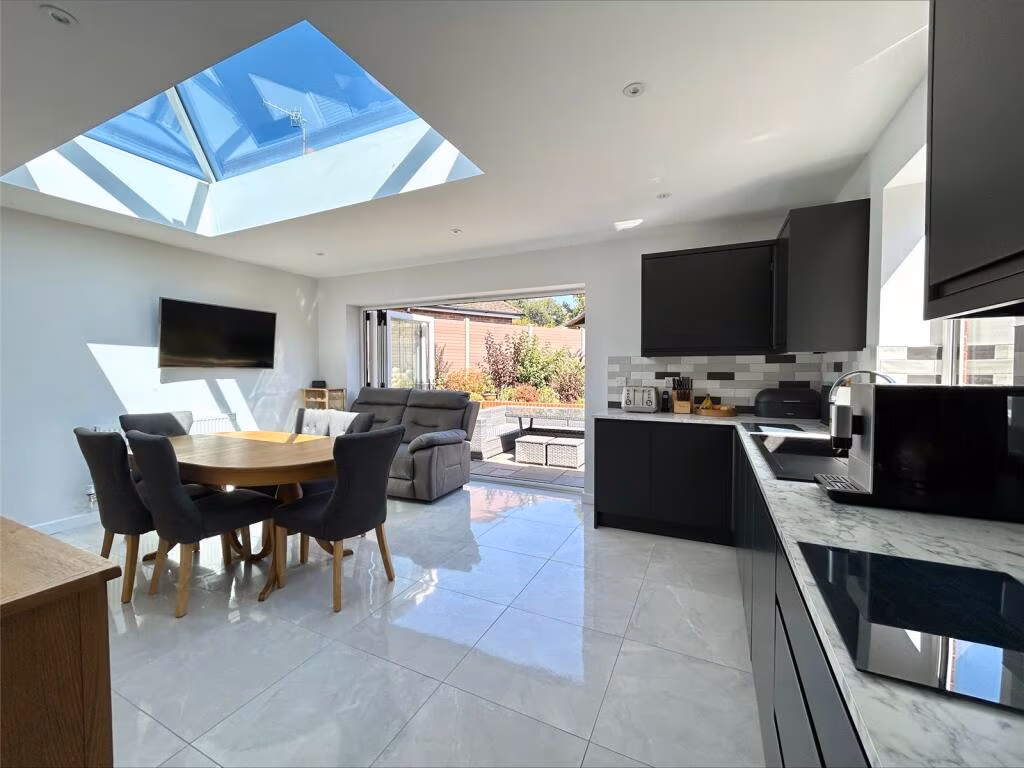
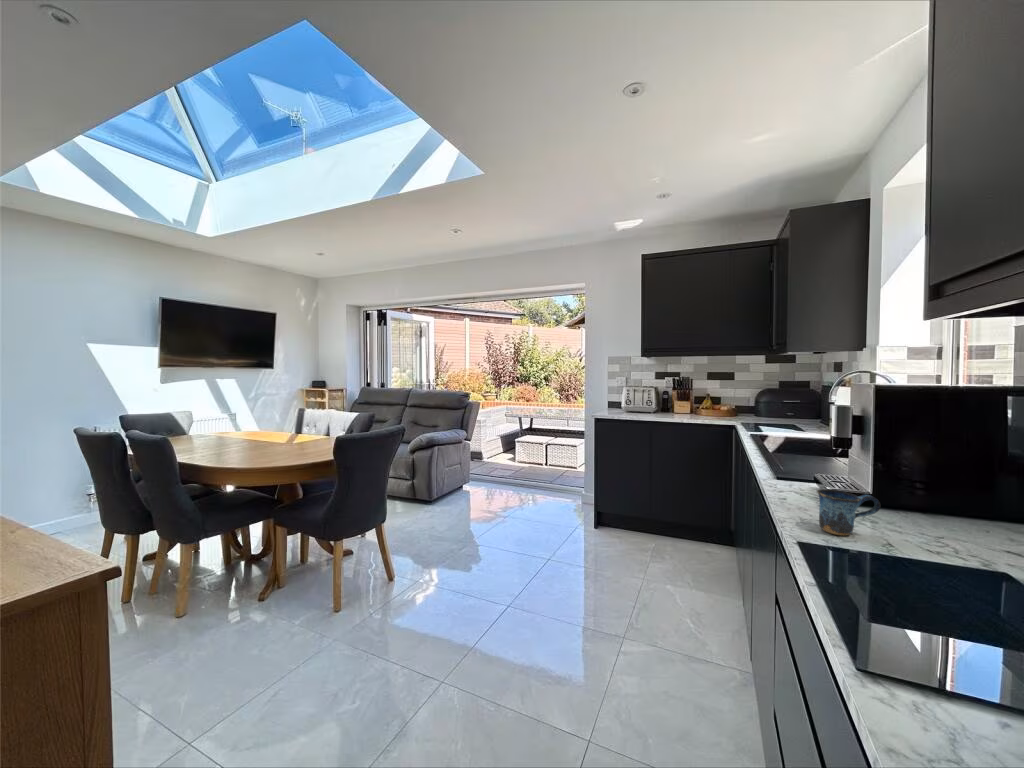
+ mug (846, 513)
